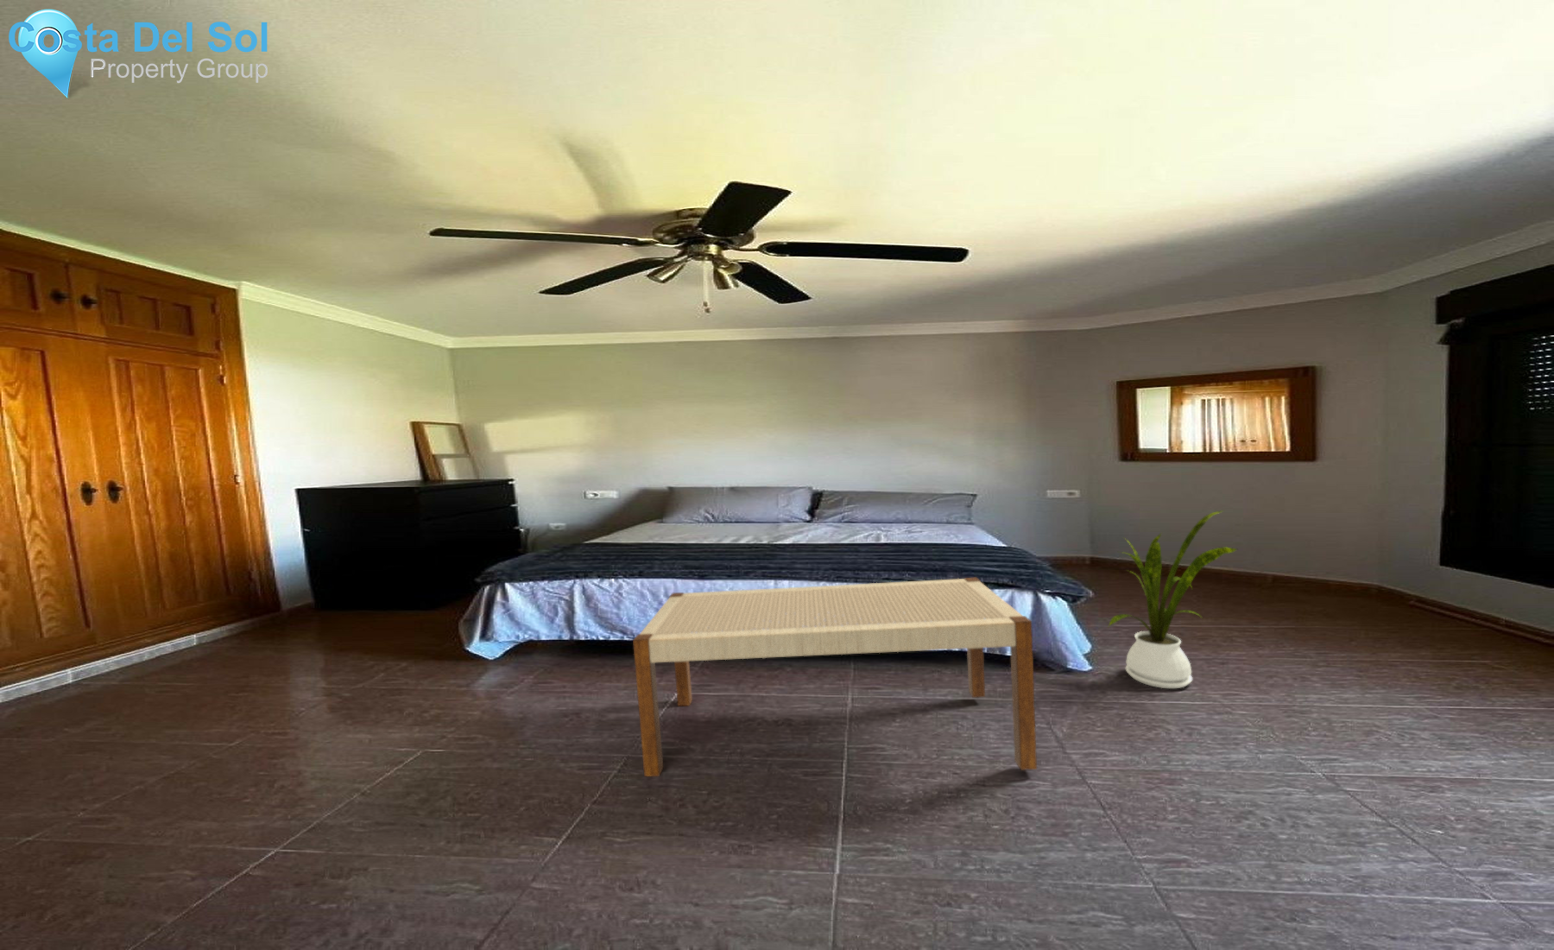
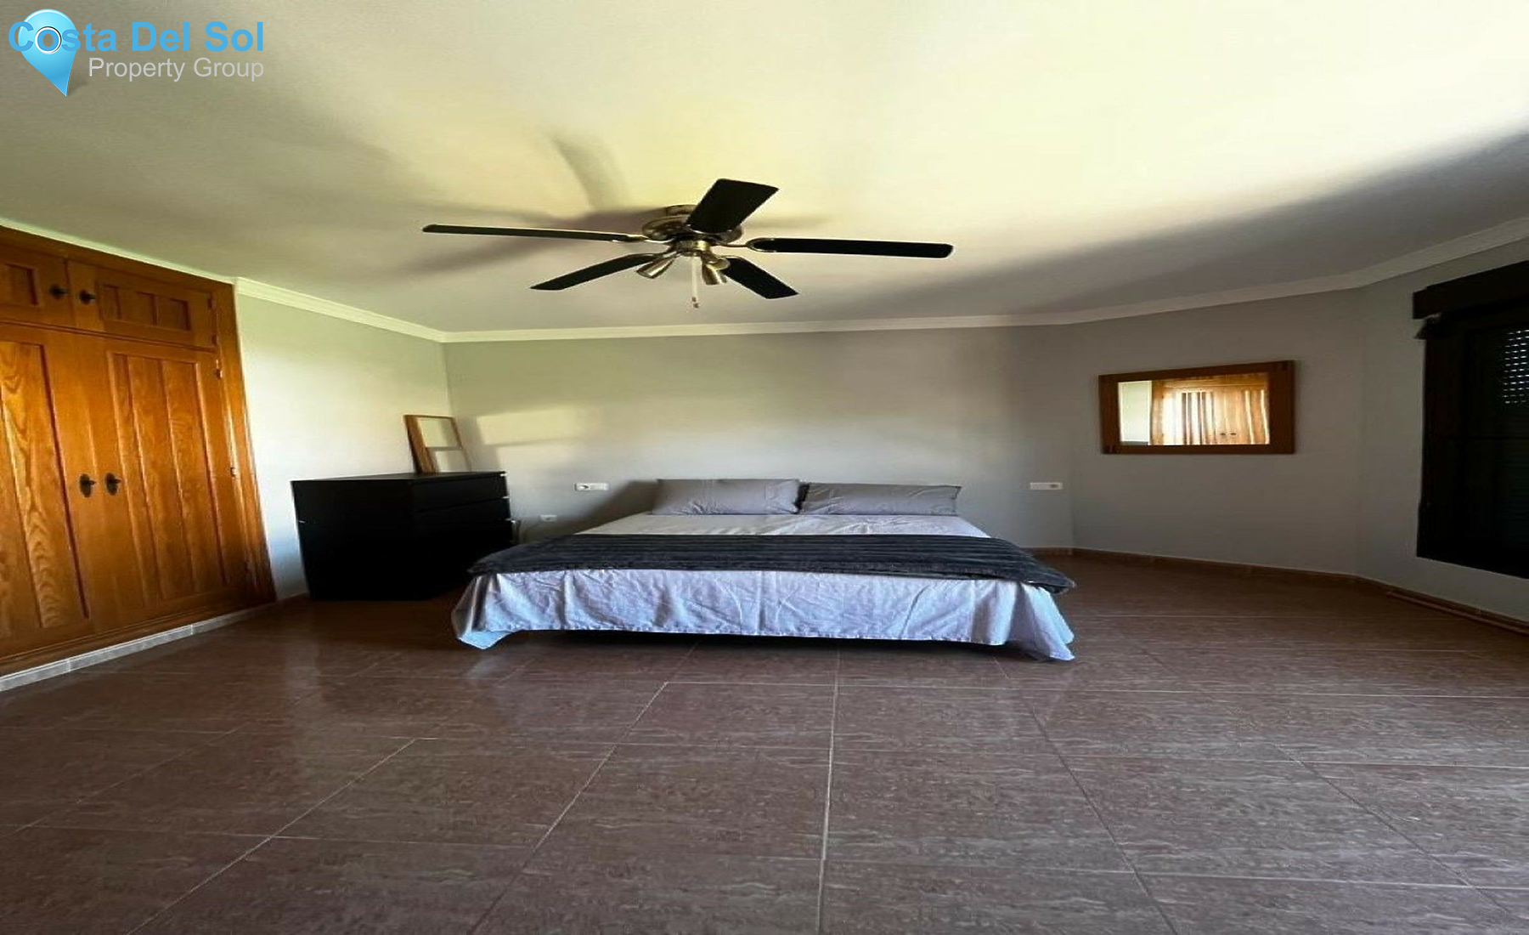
- bench (829, 654)
- house plant (1164, 597)
